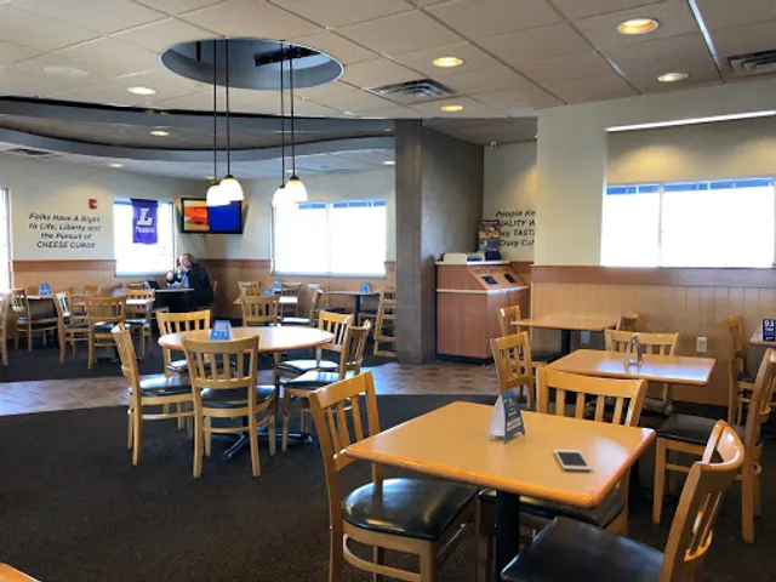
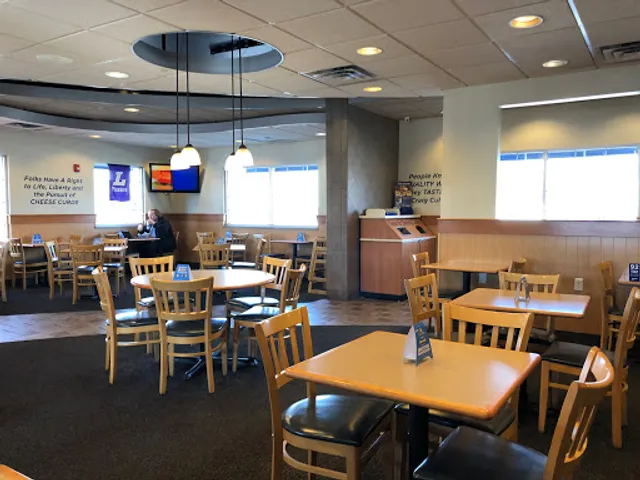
- cell phone (571, 458)
